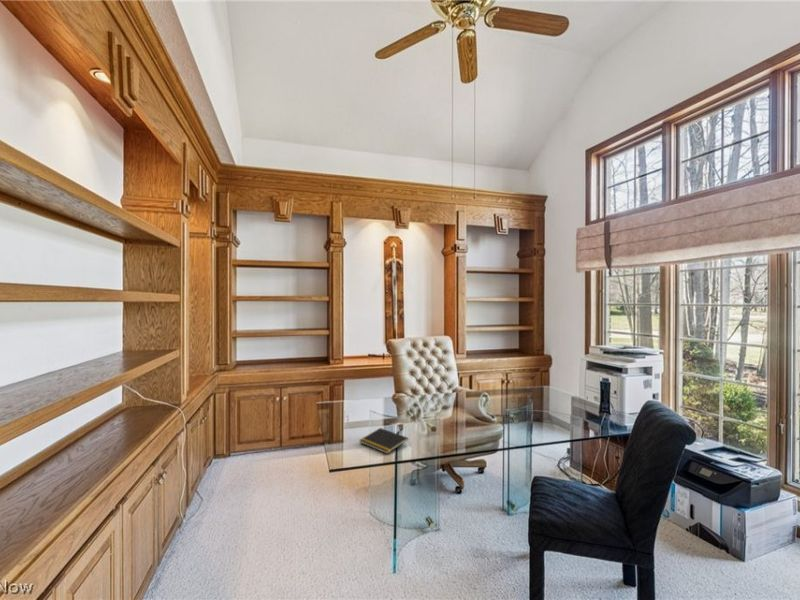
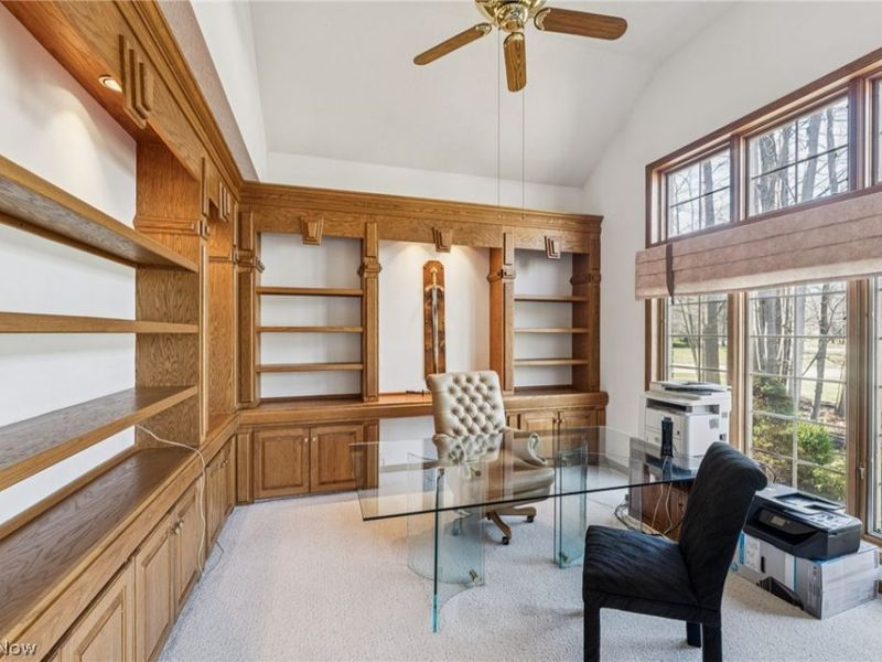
- notepad (383, 440)
